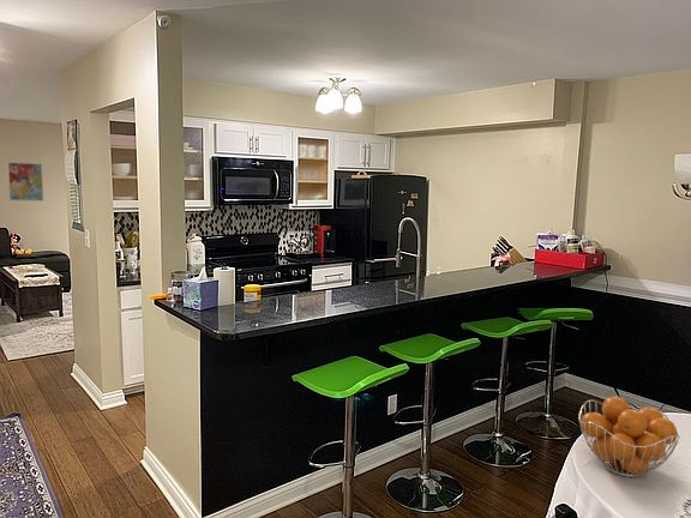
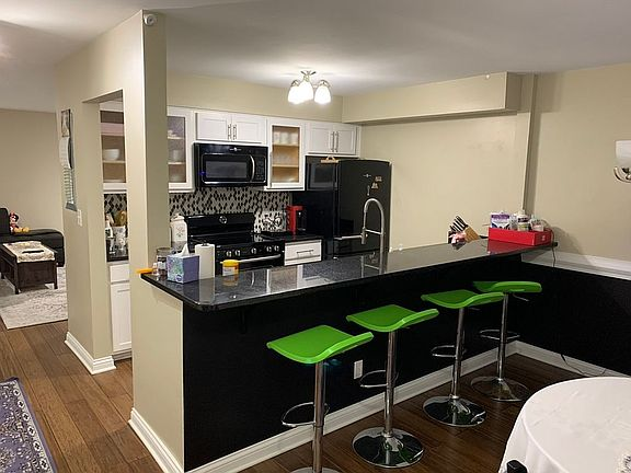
- fruit basket (626, 435)
- wall art (25, 181)
